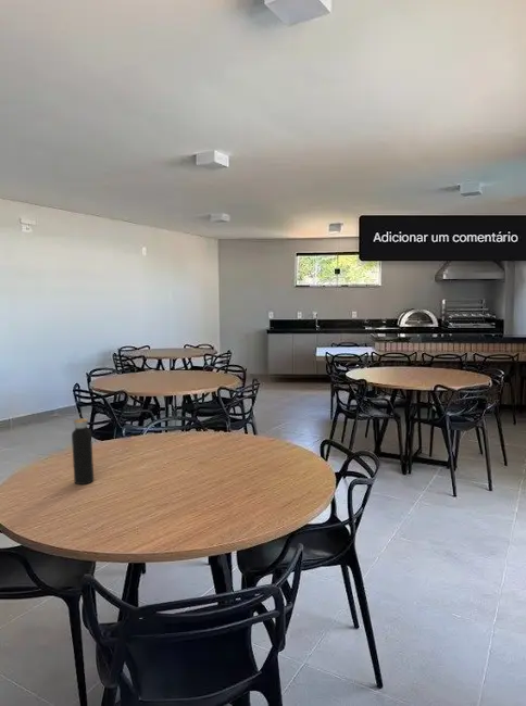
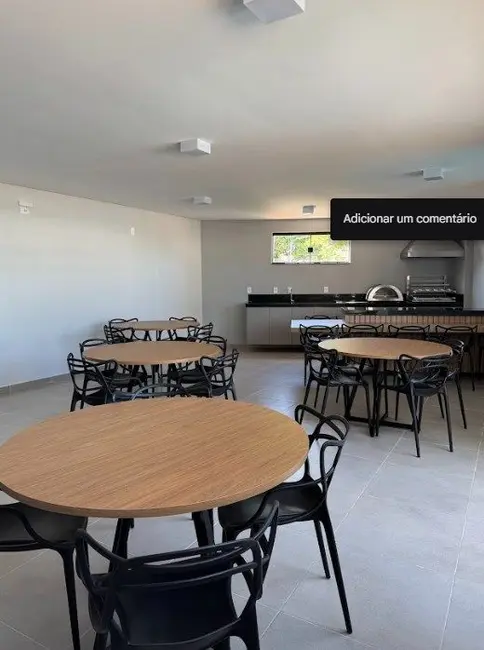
- water bottle (82, 447)
